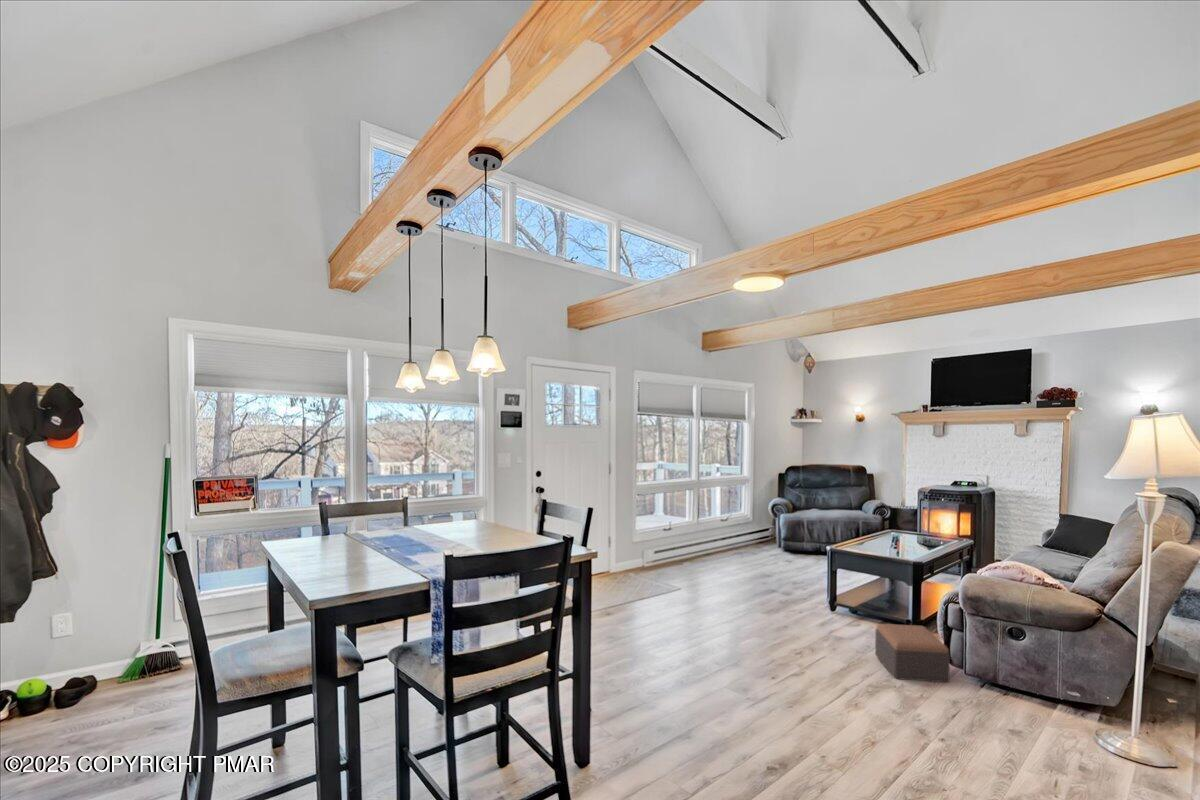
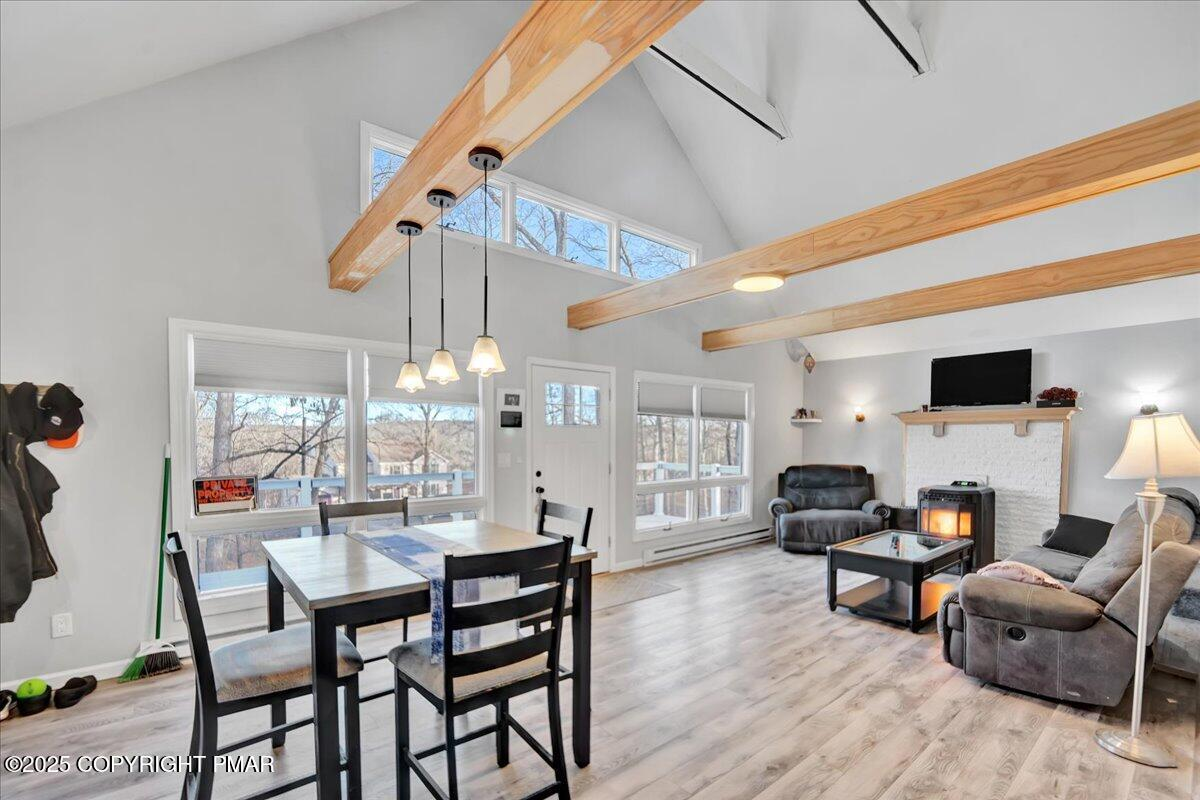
- footstool (910, 651)
